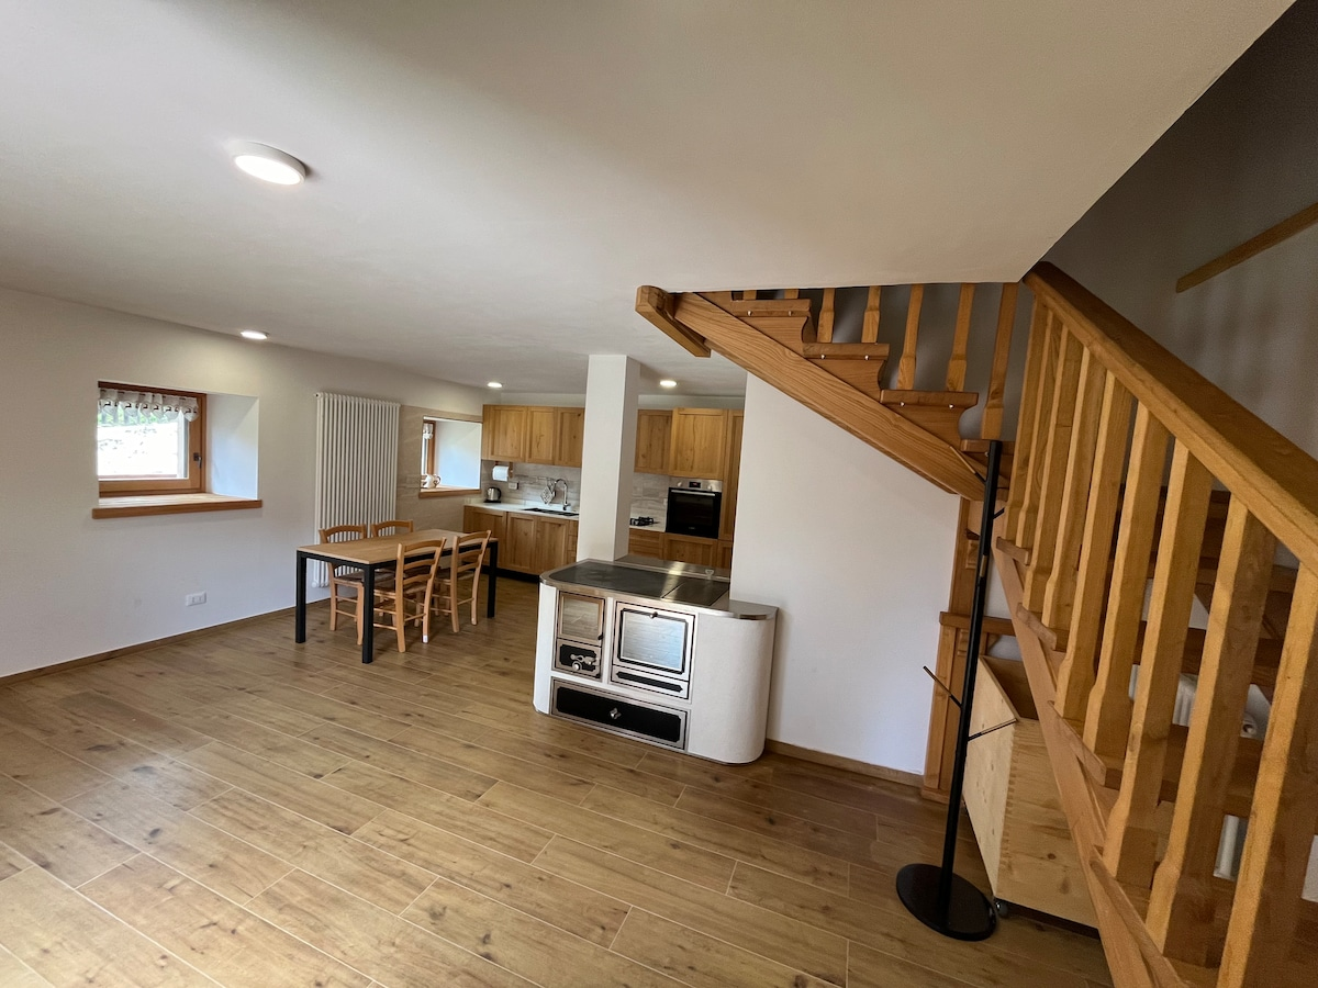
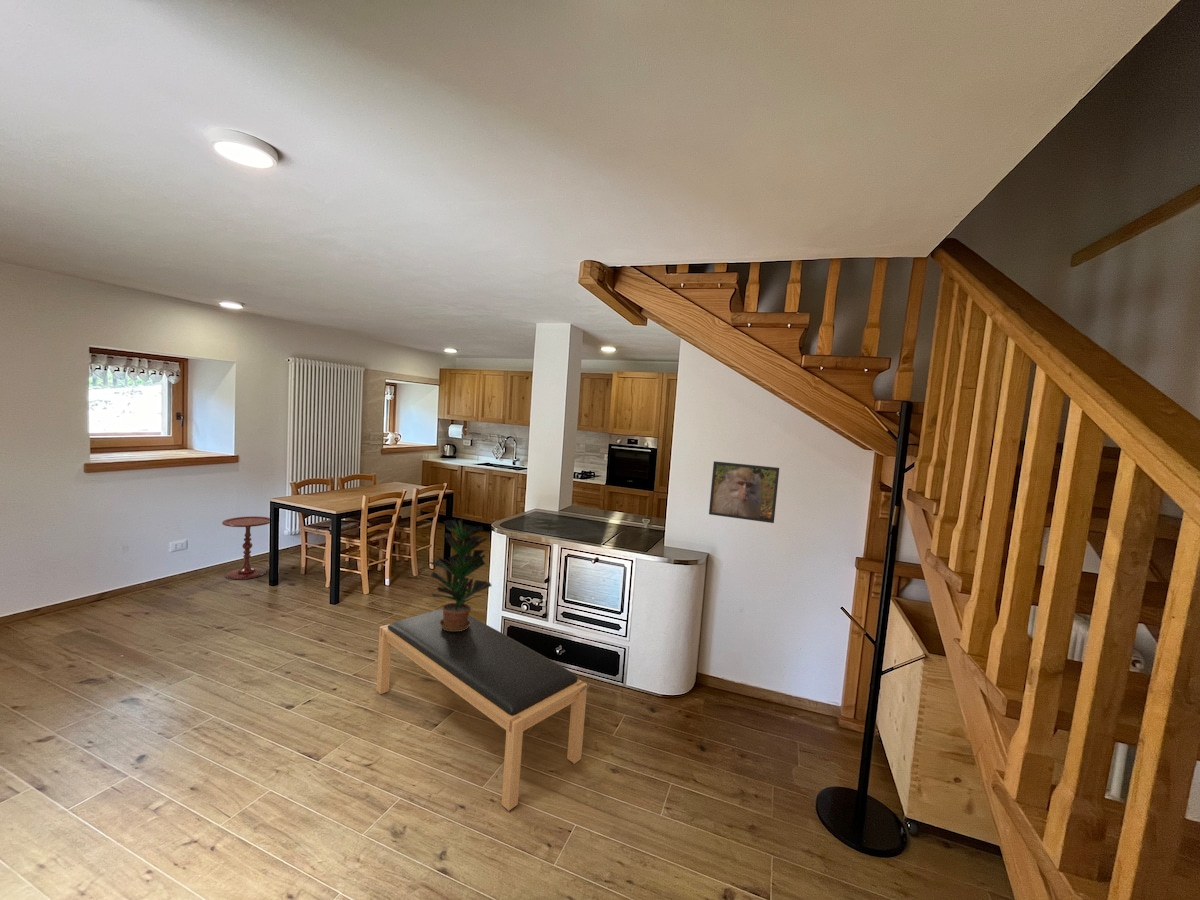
+ potted plant (452, 573)
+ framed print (743, 491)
+ bench (472, 683)
+ side table (247, 547)
